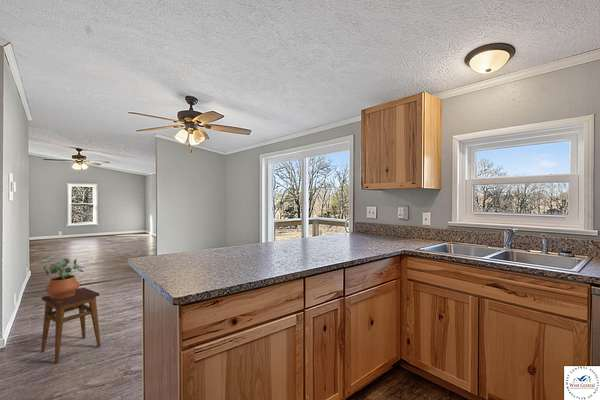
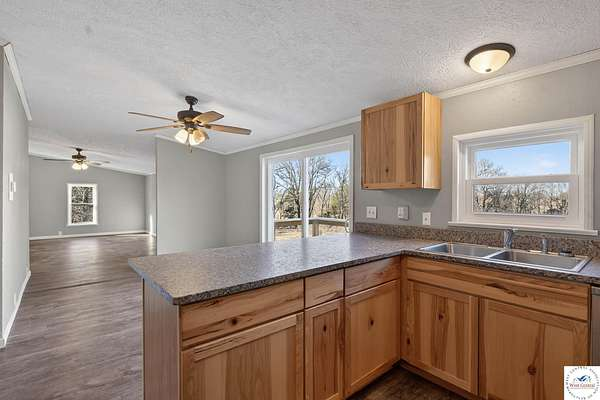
- stool (69, 320)
- potted plant (66, 276)
